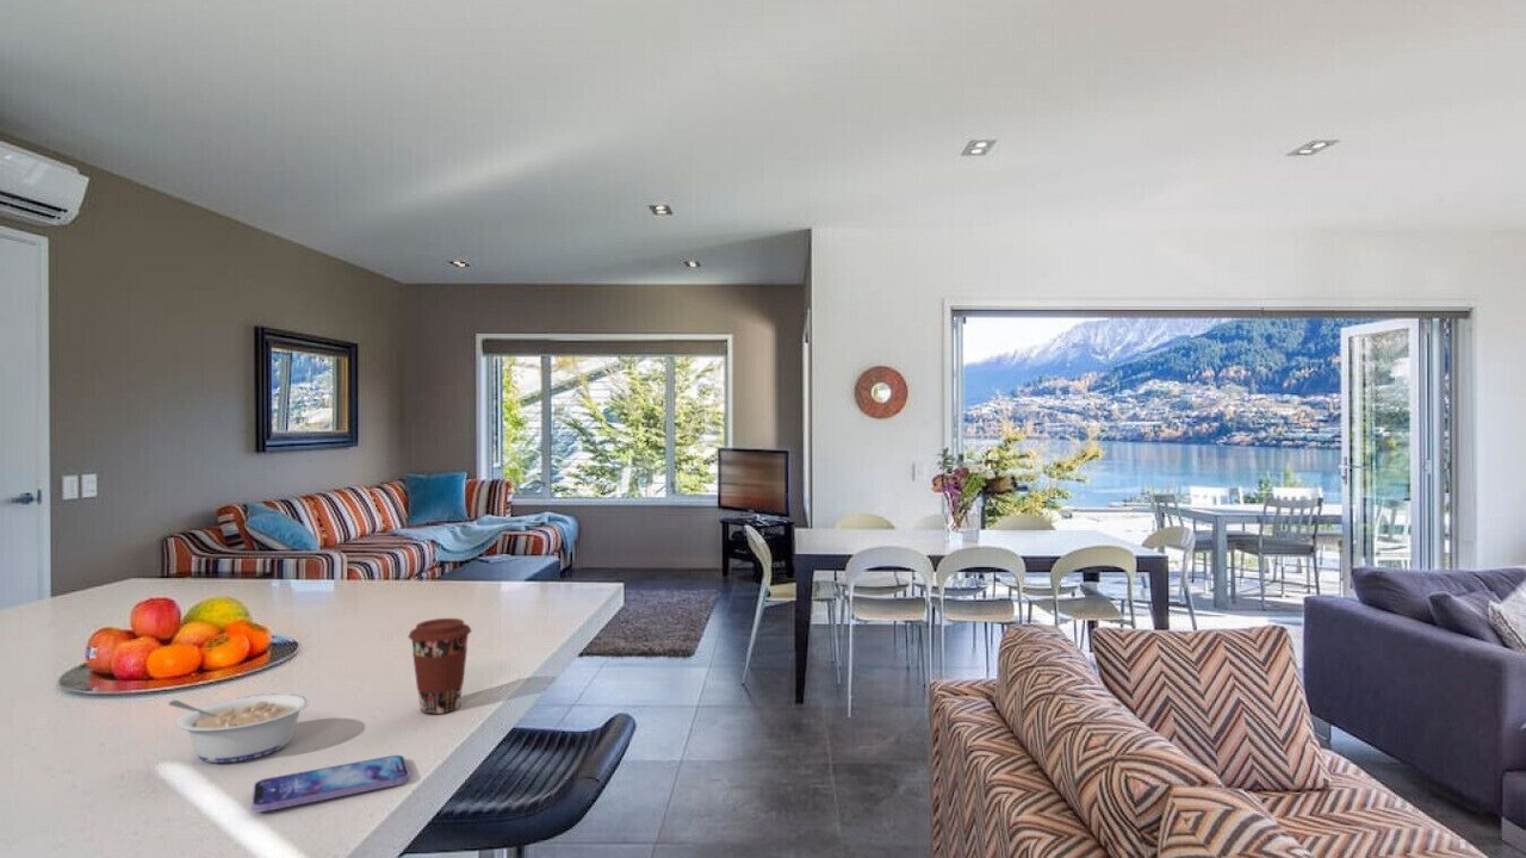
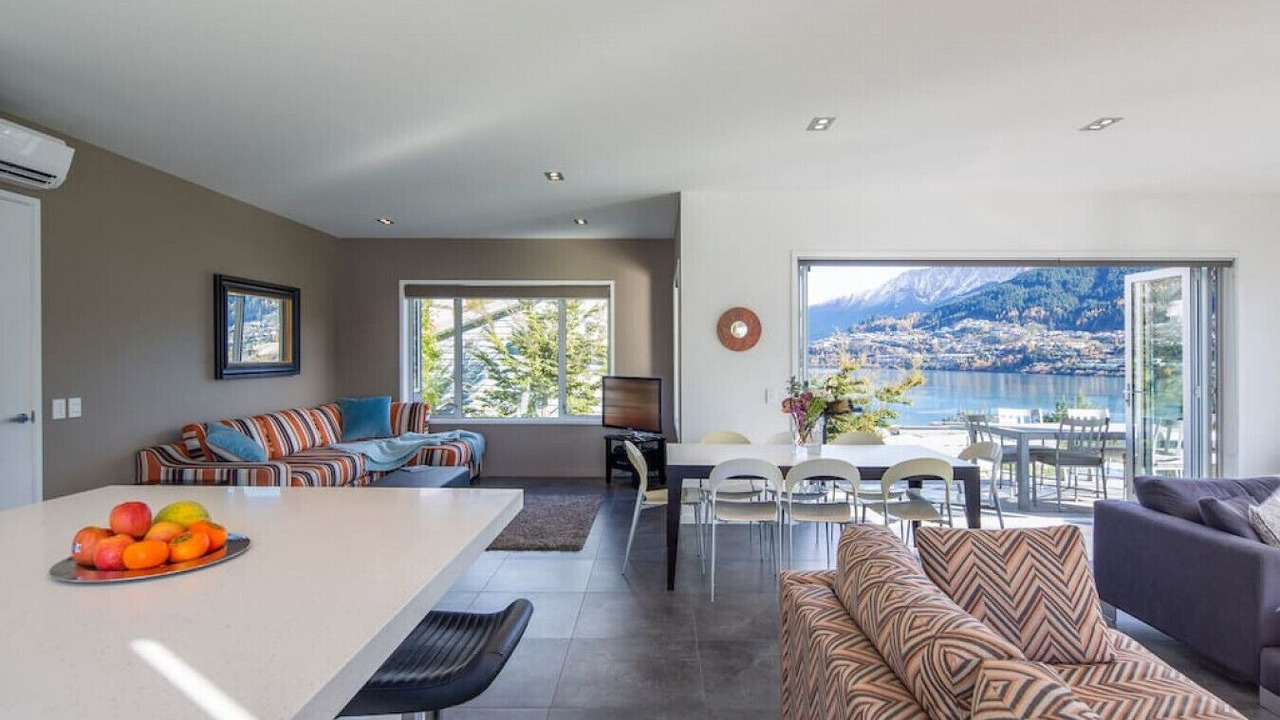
- smartphone (333, 781)
- coffee cup (440, 665)
- legume (240, 726)
